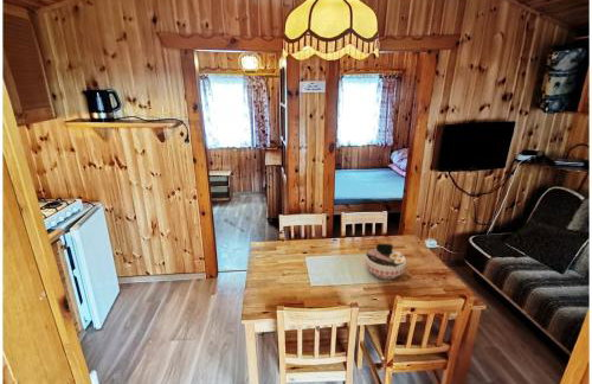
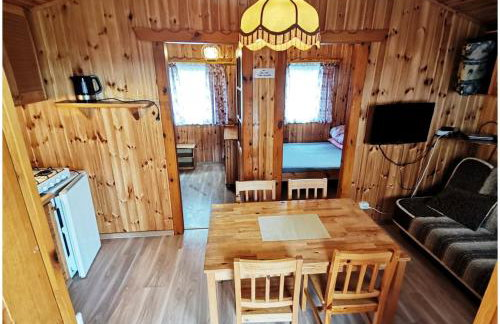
- bowl (385, 261)
